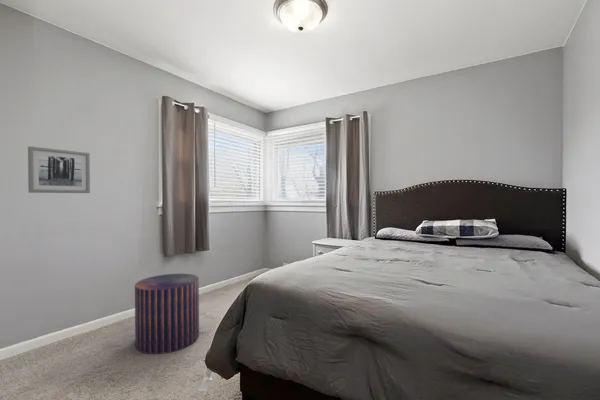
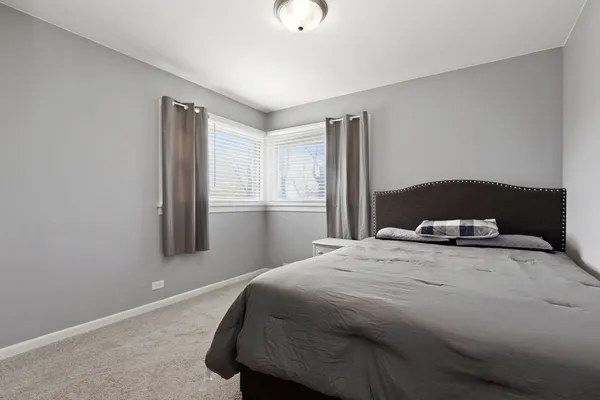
- pouf (168, 309)
- wall art (61, 171)
